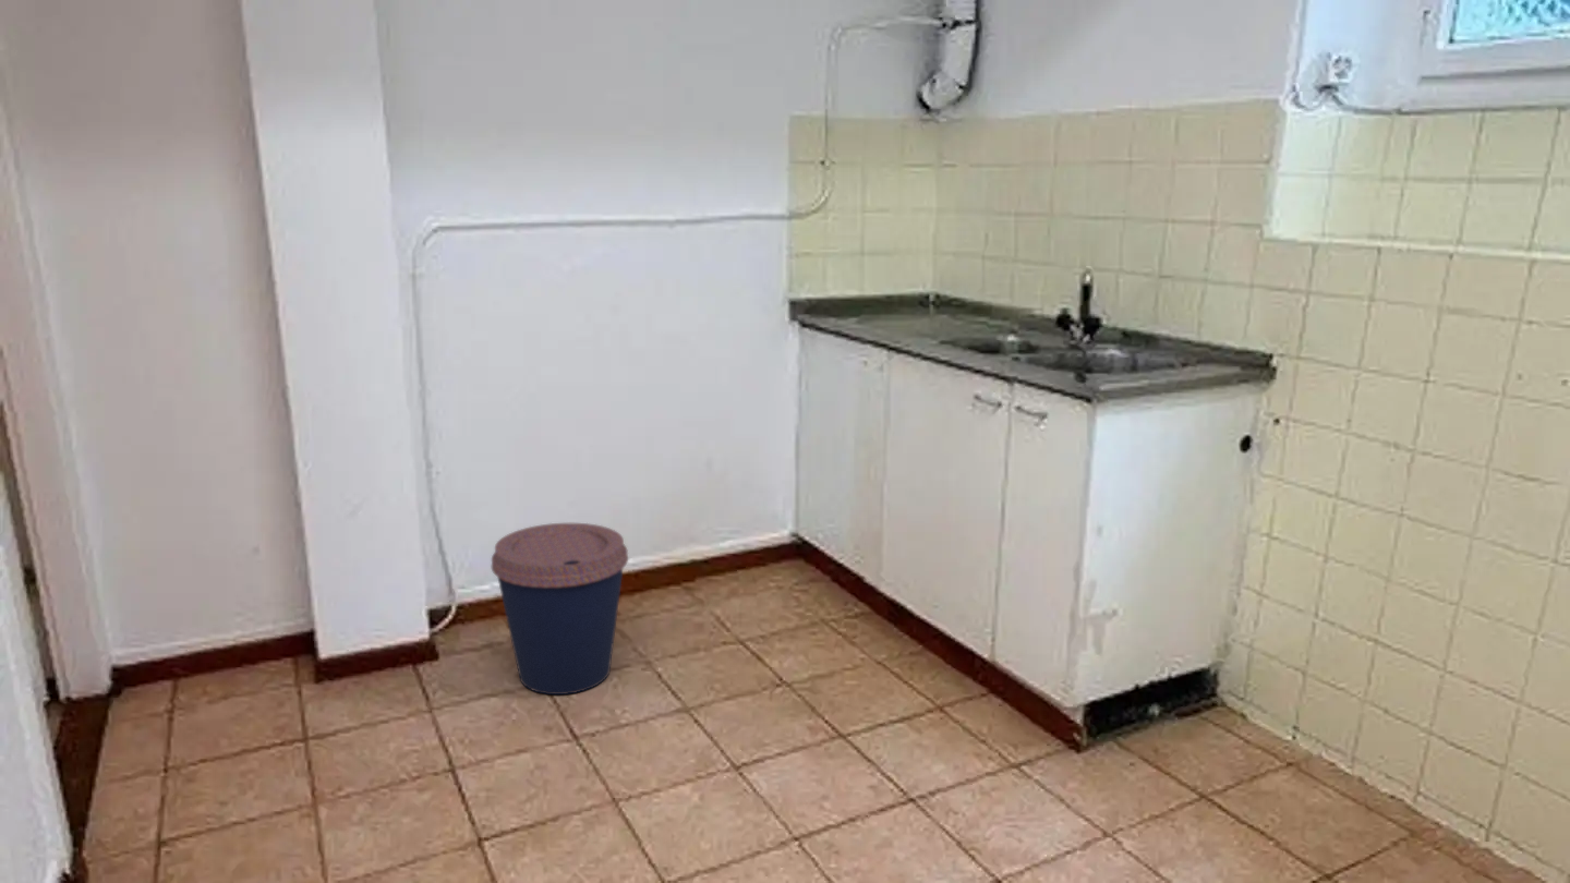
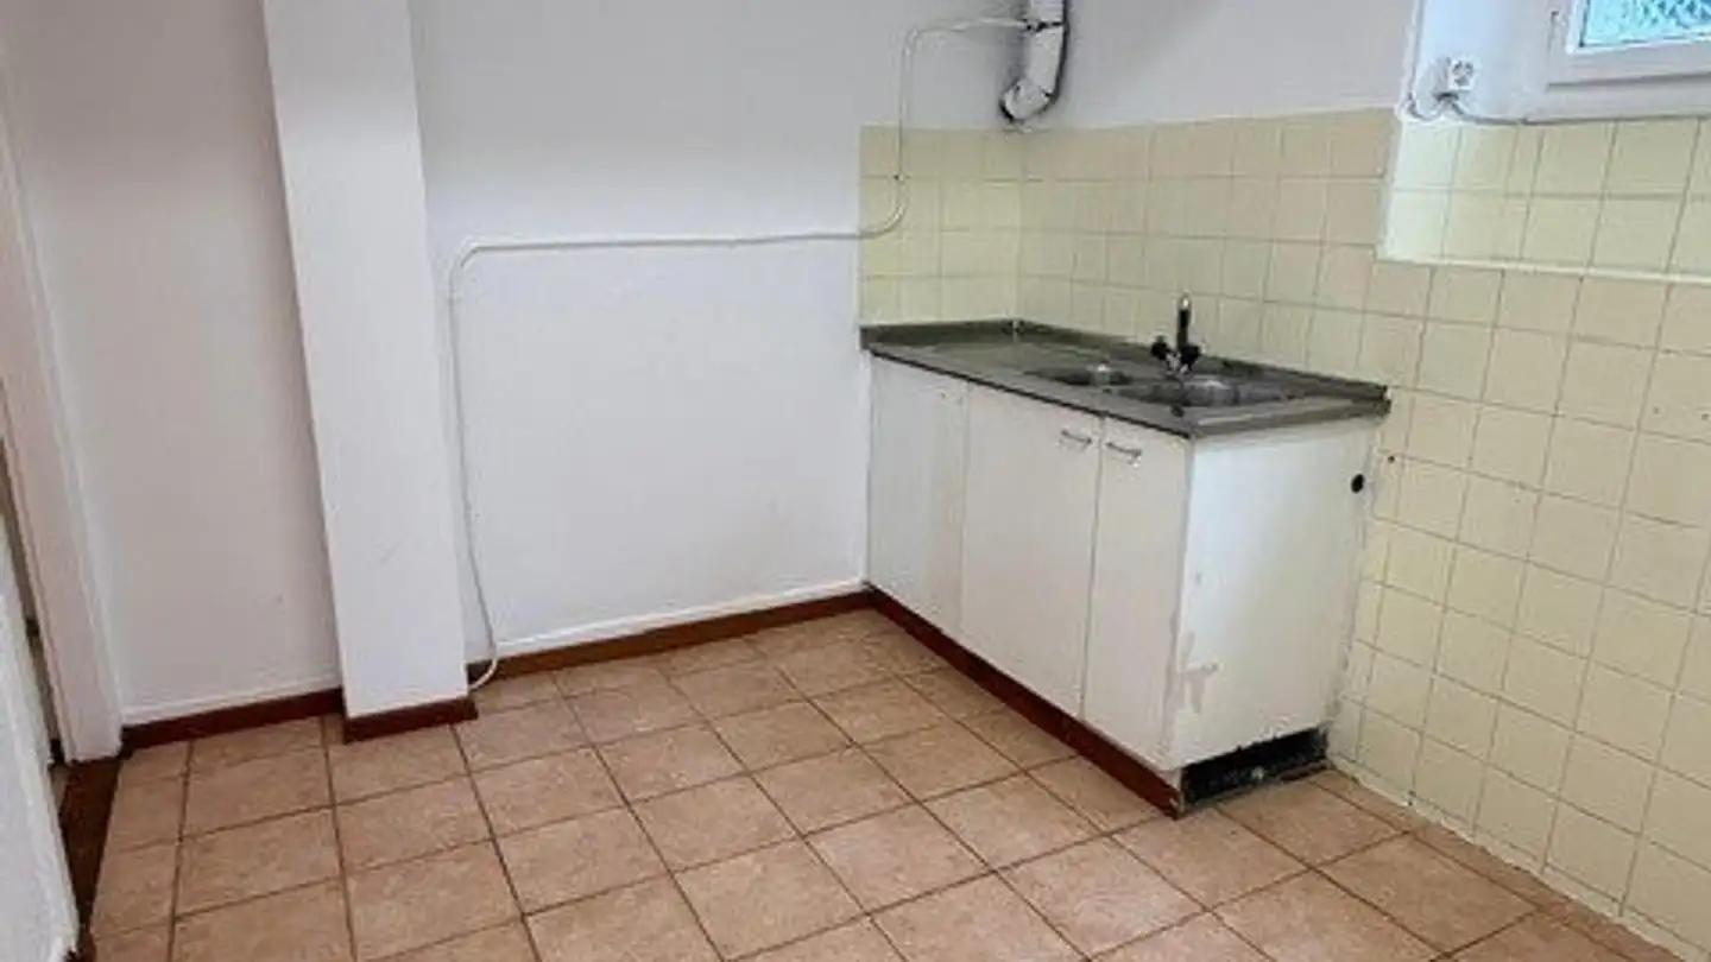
- coffee cup (563, 608)
